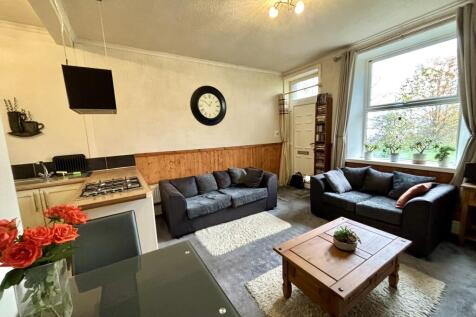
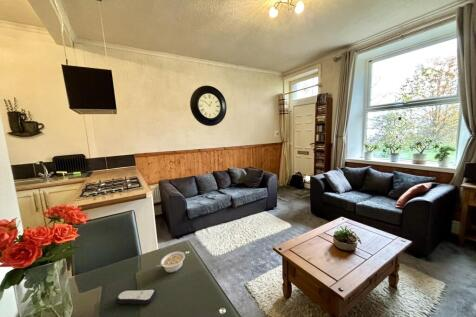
+ remote control (136, 296)
+ legume (172, 262)
